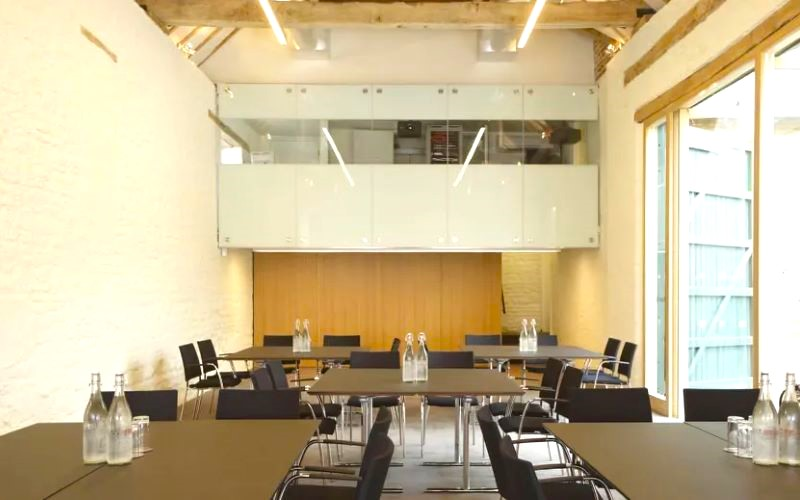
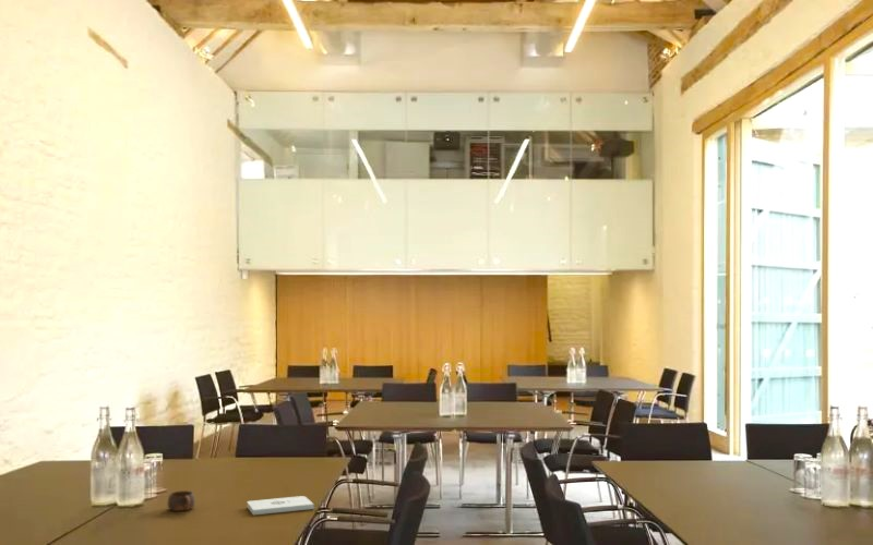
+ notepad (279, 505)
+ cup (181, 501)
